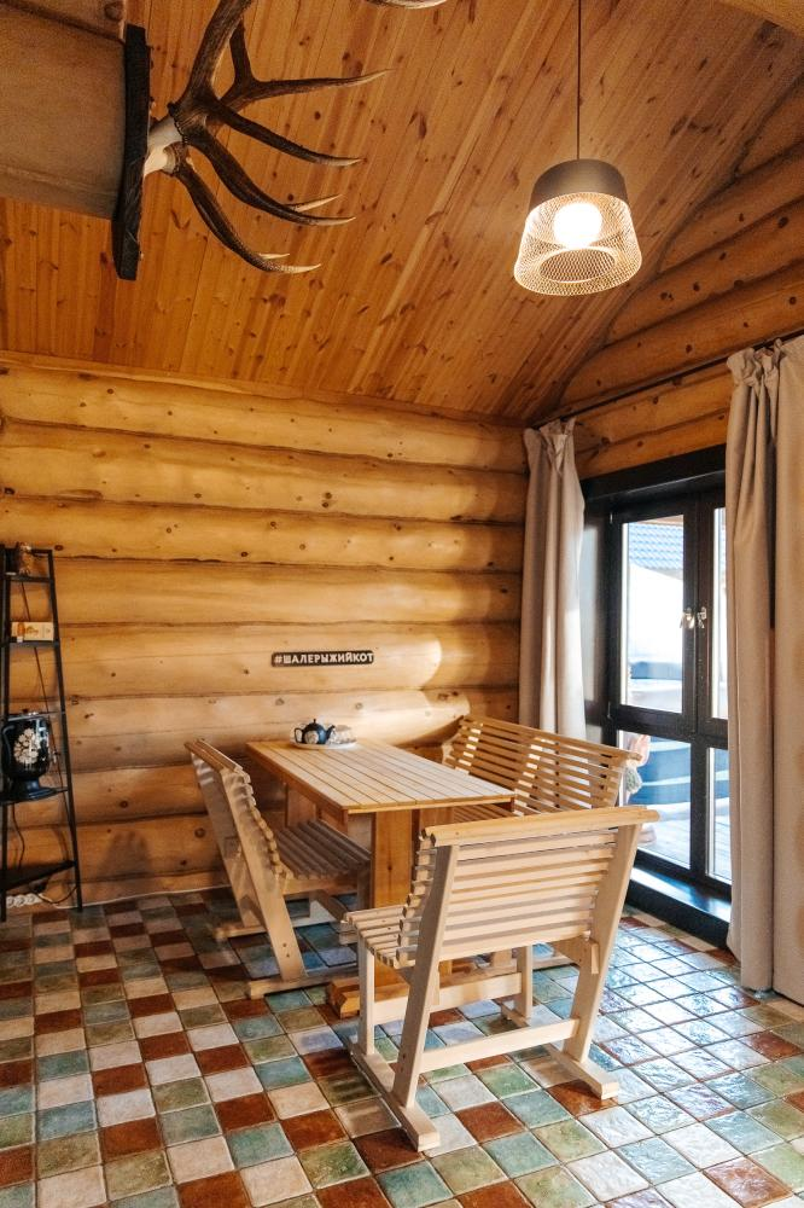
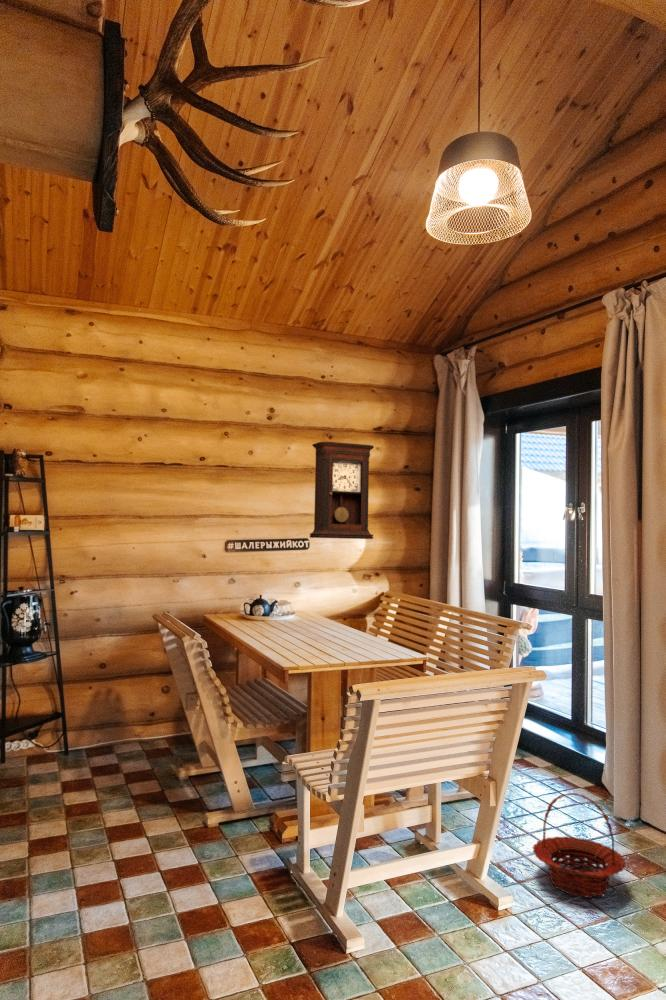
+ pendulum clock (343, 491)
+ basket (578, 839)
